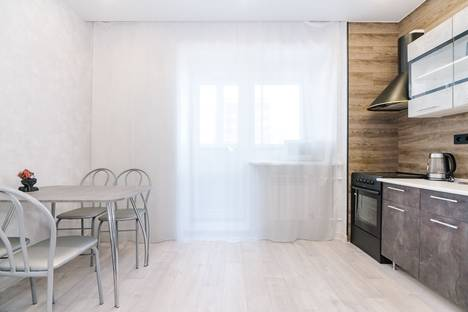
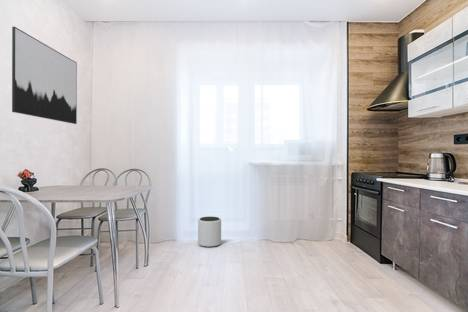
+ wall art (49, 83)
+ plant pot (209, 231)
